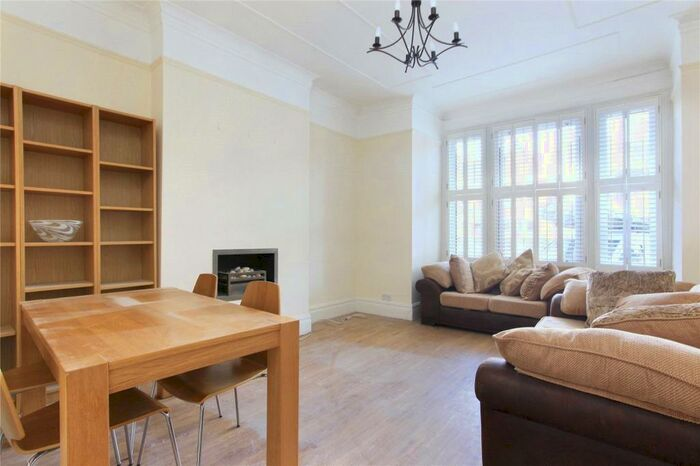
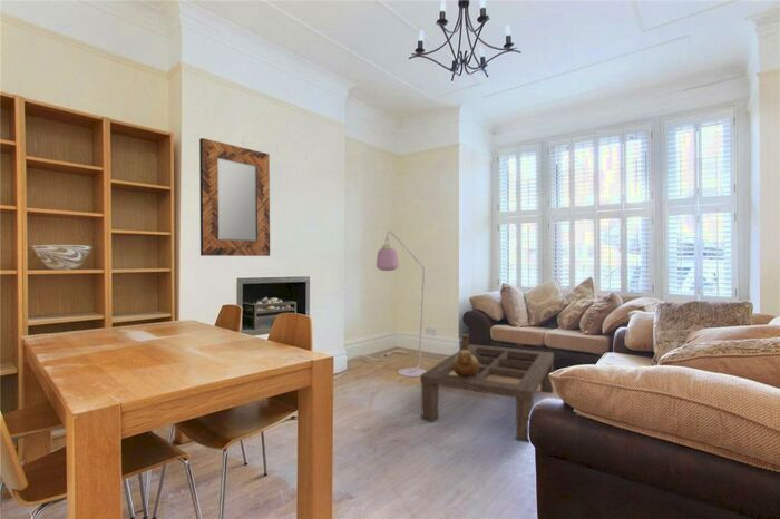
+ coffee table (494, 383)
+ vase (465, 354)
+ home mirror (237, 200)
+ floor lamp (421, 301)
